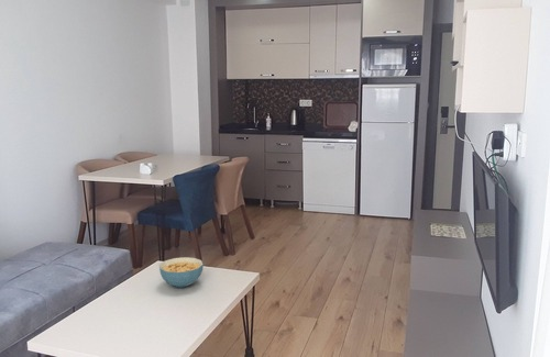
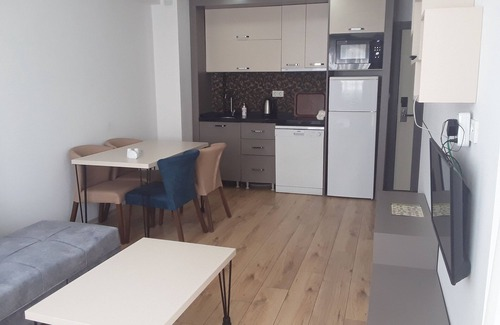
- cereal bowl (182, 275)
